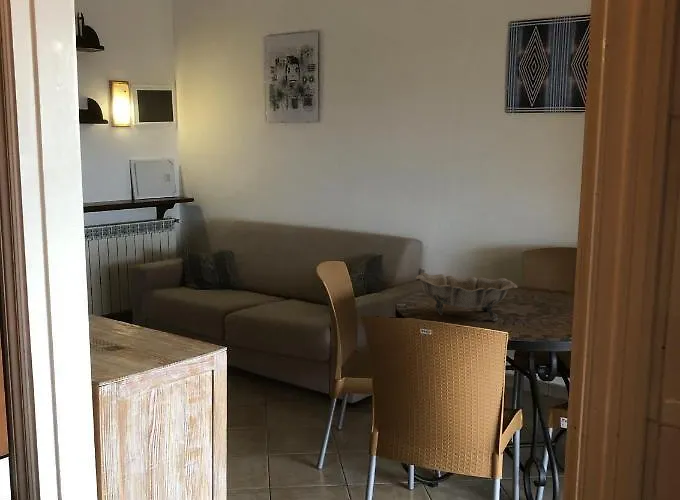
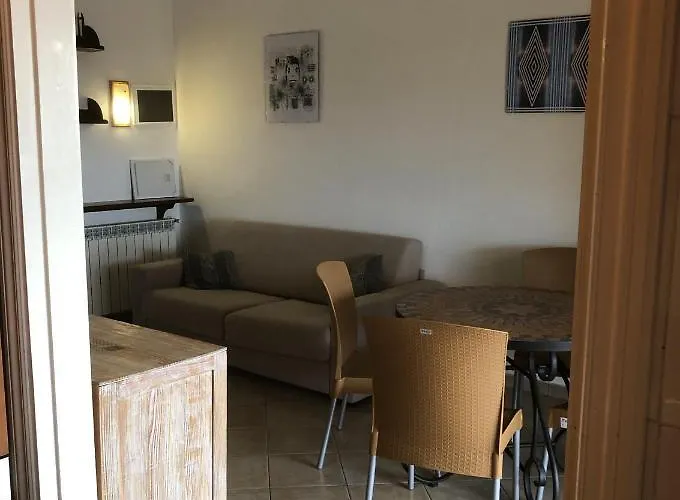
- decorative bowl (465, 296)
